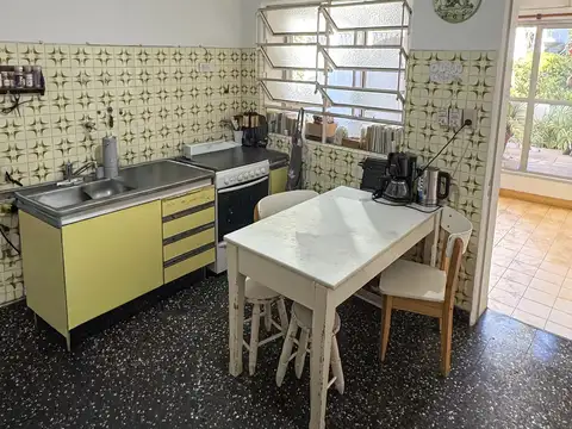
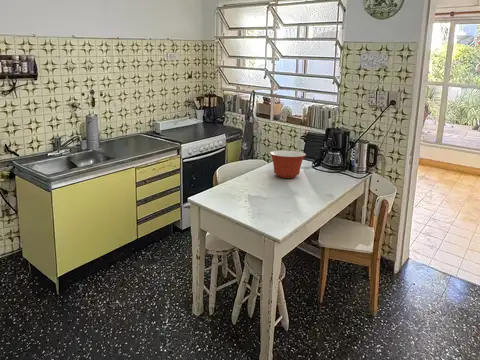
+ mixing bowl (287, 164)
